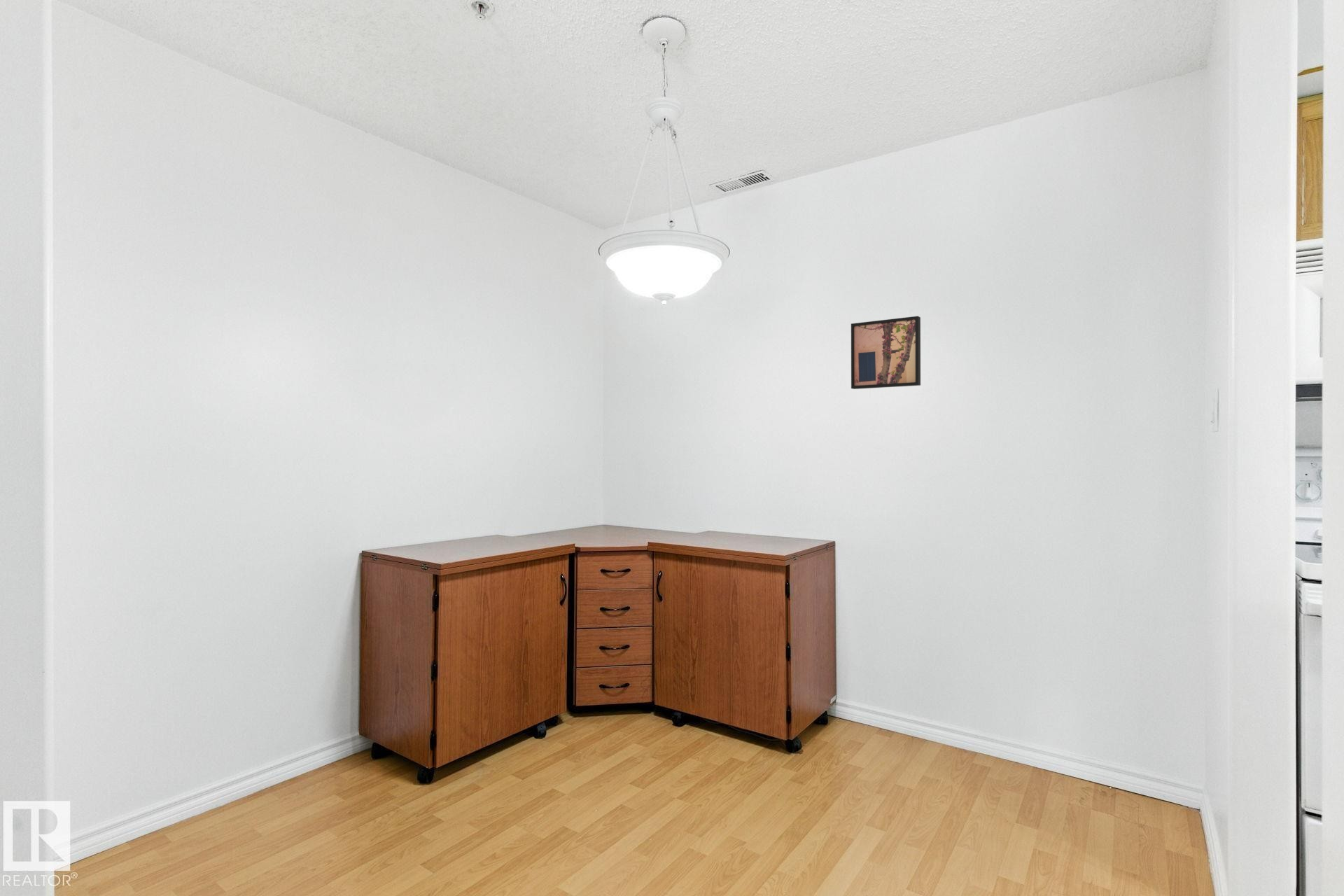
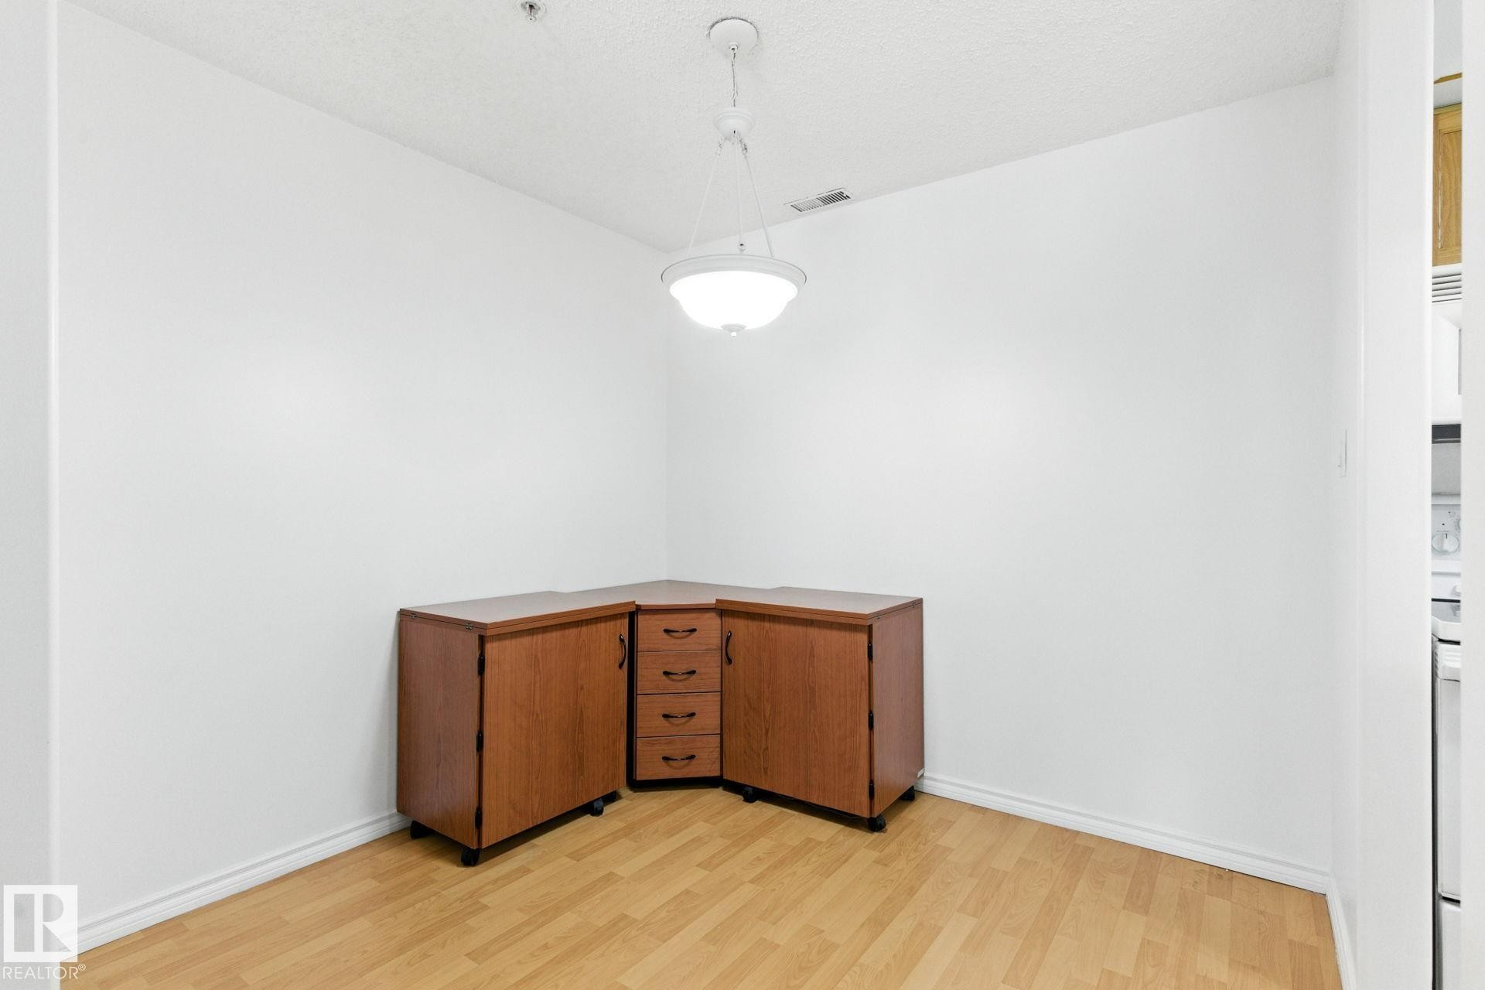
- wall art (885, 354)
